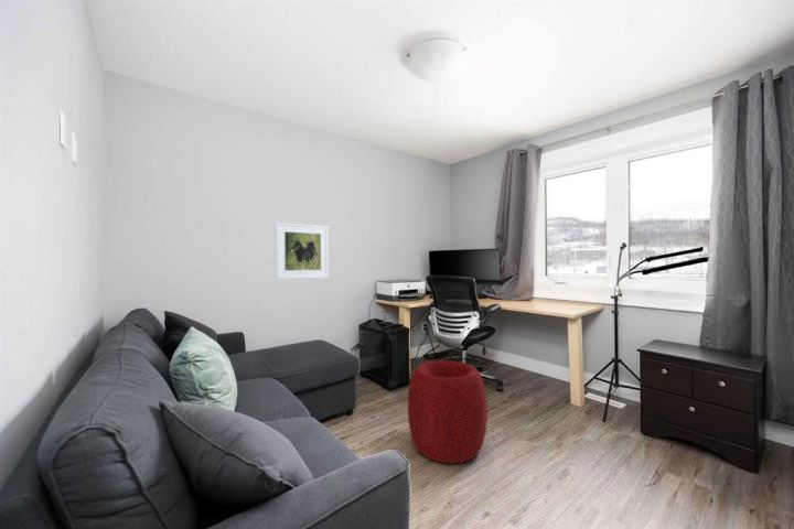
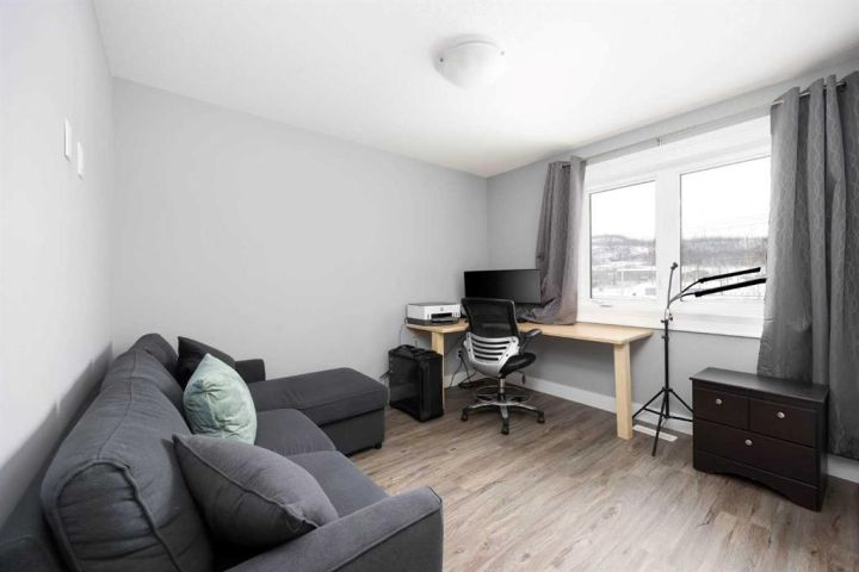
- pouf (447, 407)
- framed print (303, 251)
